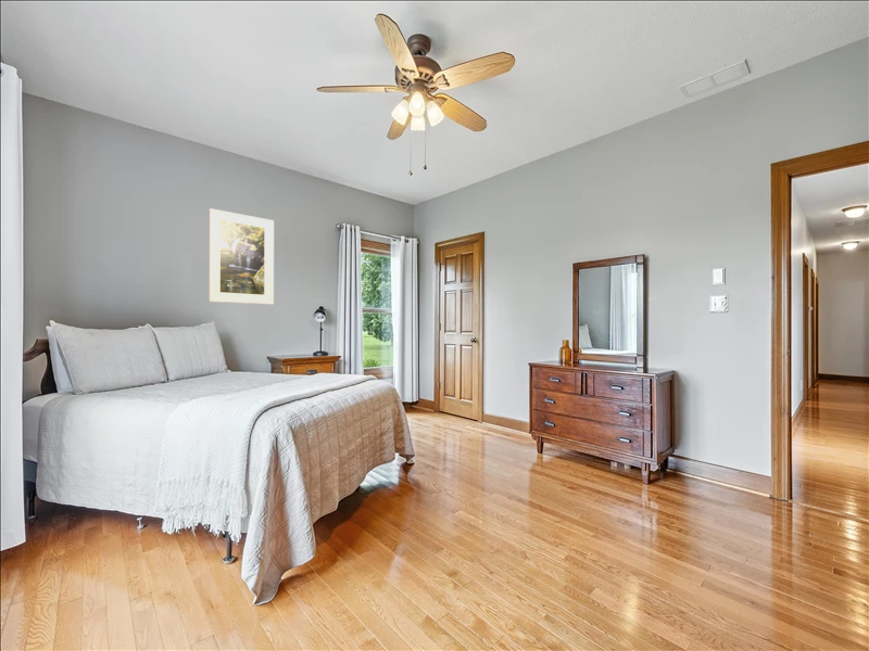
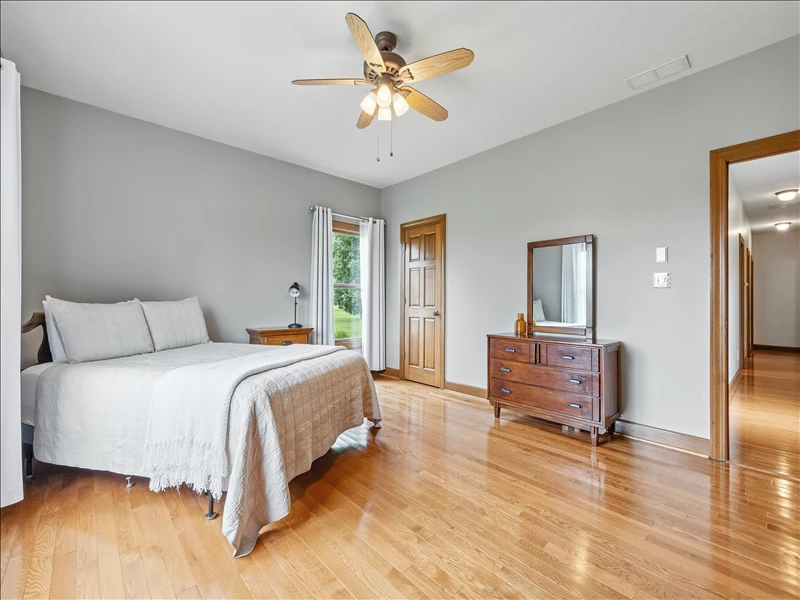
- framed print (242, 258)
